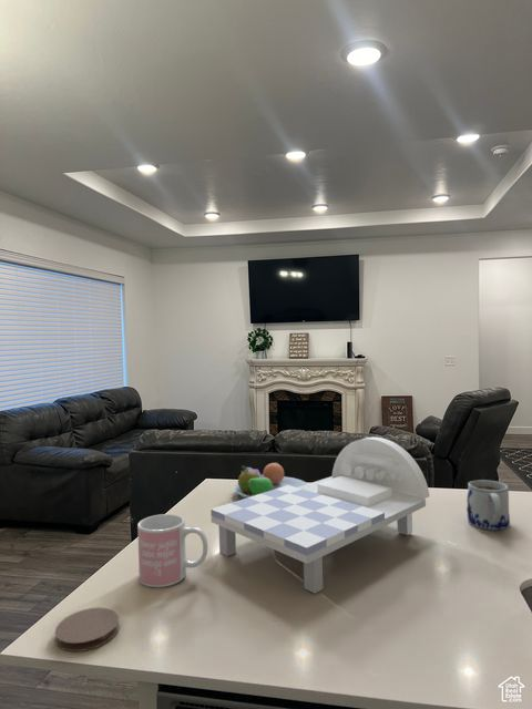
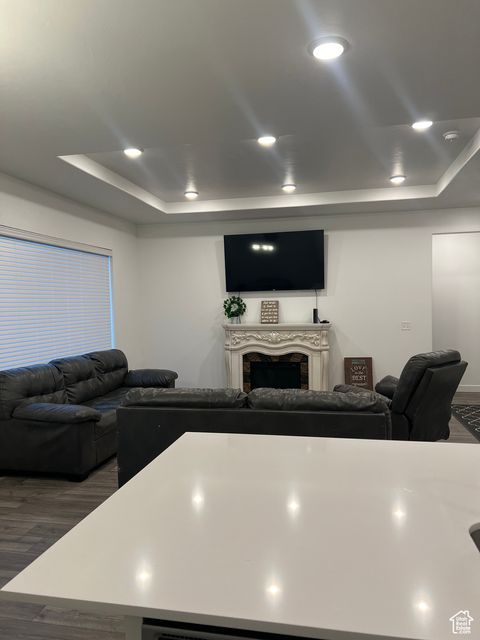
- bed (325, 496)
- fruit bowl (268, 480)
- mug (490, 505)
- coaster (88, 628)
- mug (170, 548)
